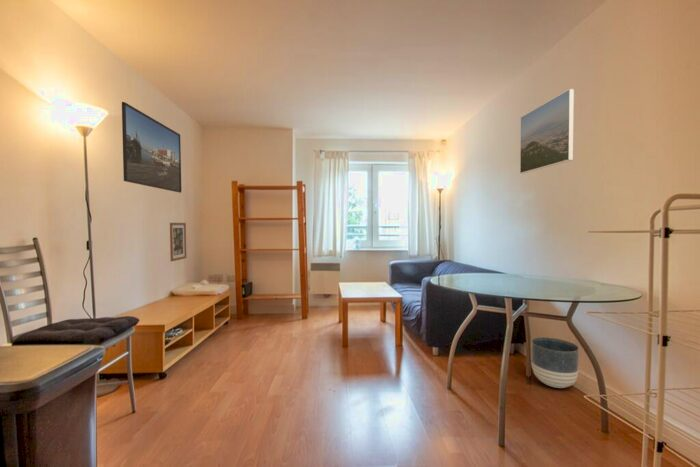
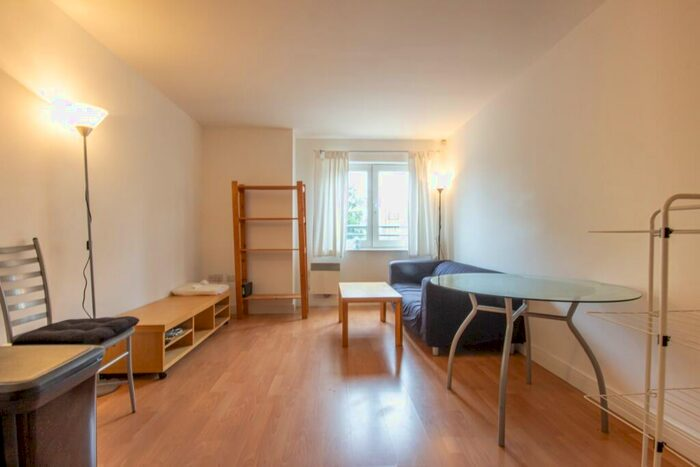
- planter (554, 364)
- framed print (543, 136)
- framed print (156, 154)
- wall art (178, 241)
